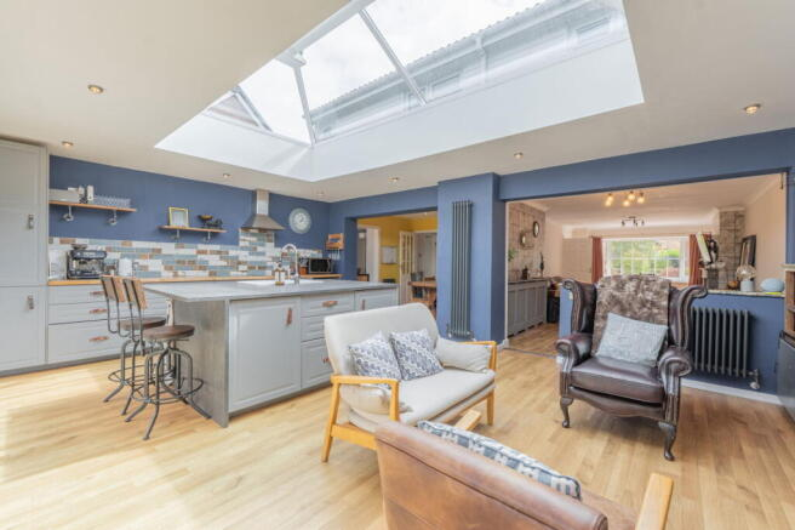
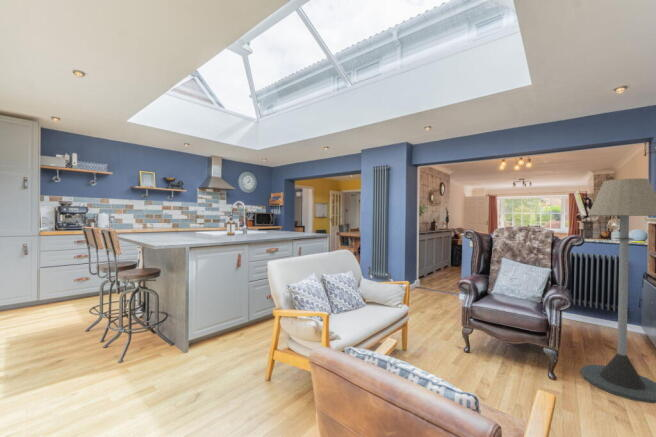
+ floor lamp (623, 282)
